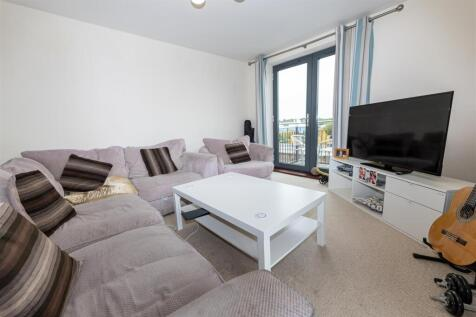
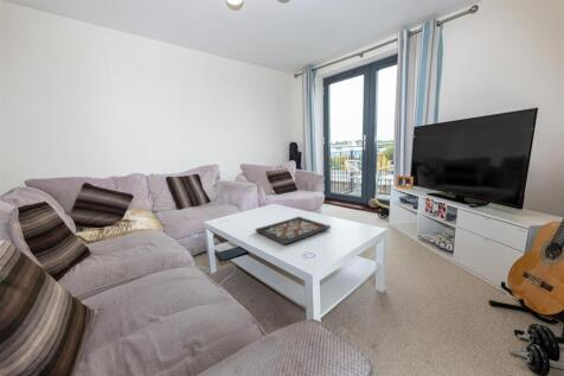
+ decorative tray (293, 228)
